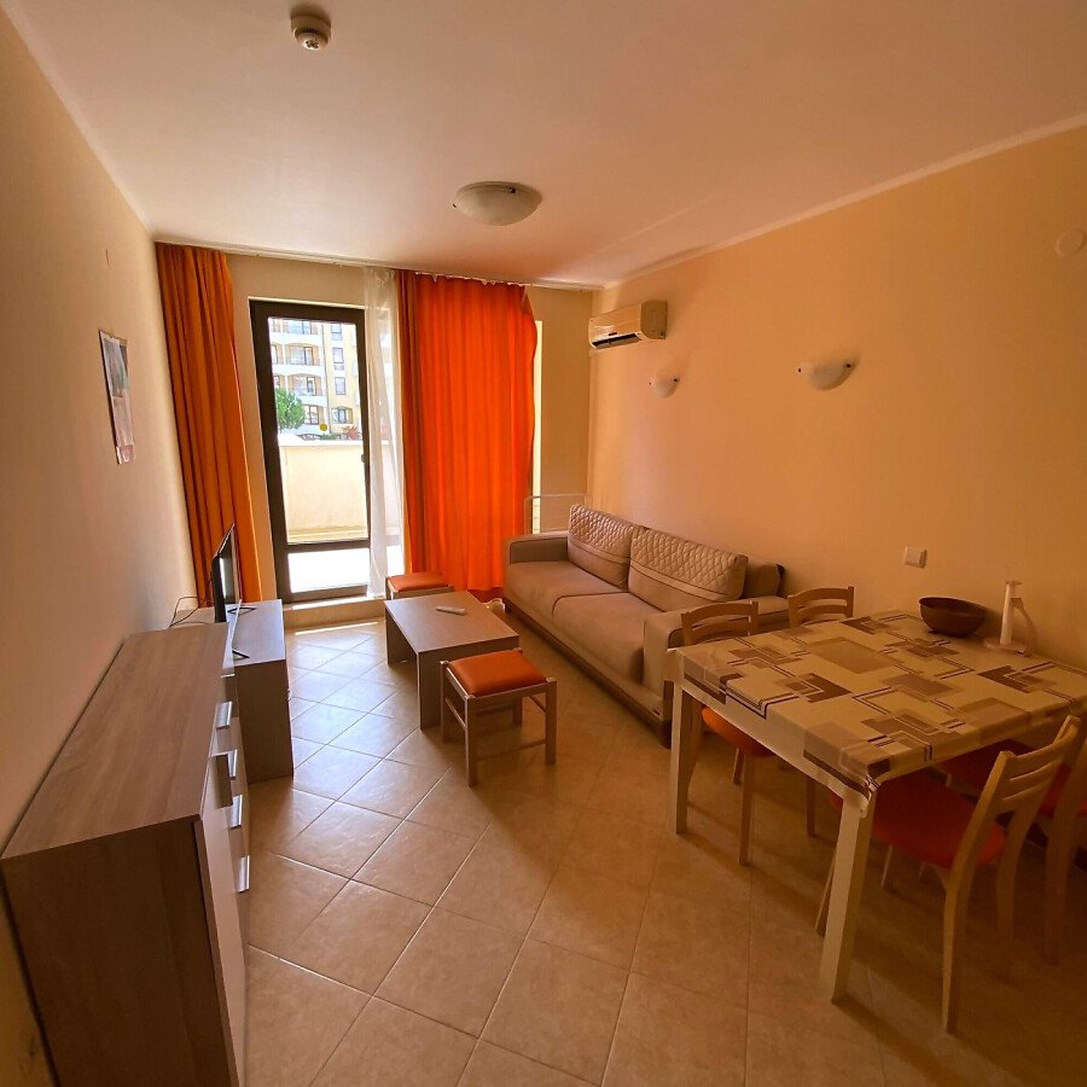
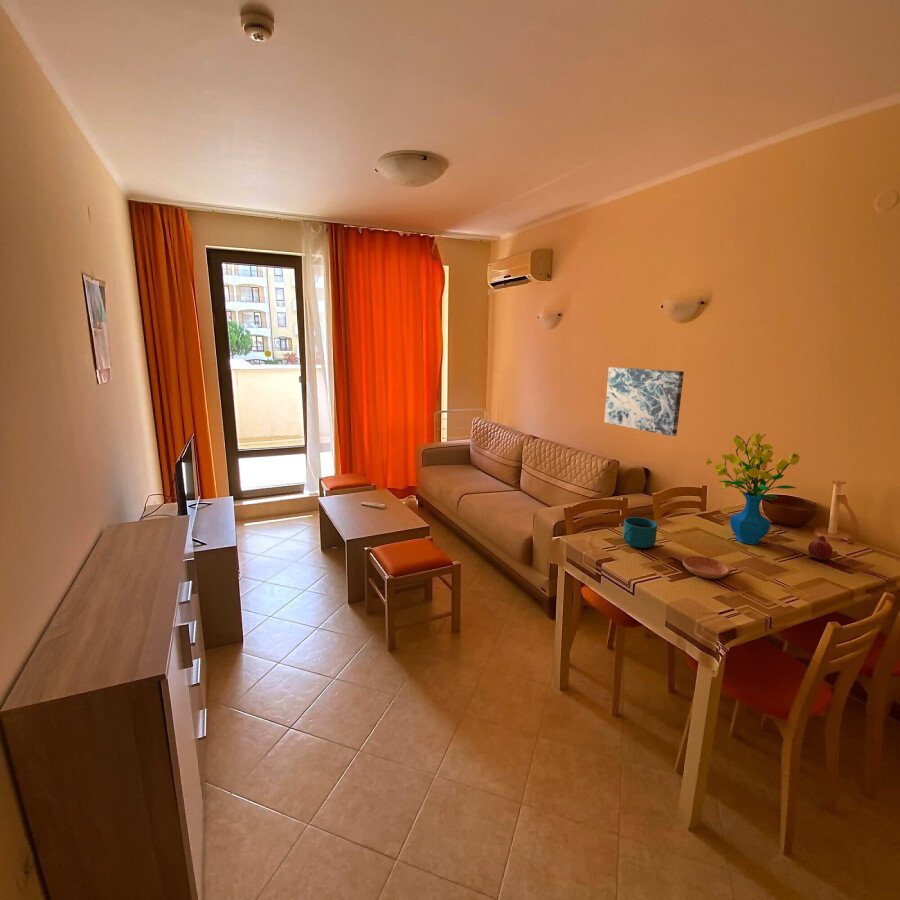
+ saucer (705, 568)
+ wall art (640, 399)
+ bouquet (748, 486)
+ fruit (820, 548)
+ cup (636, 534)
